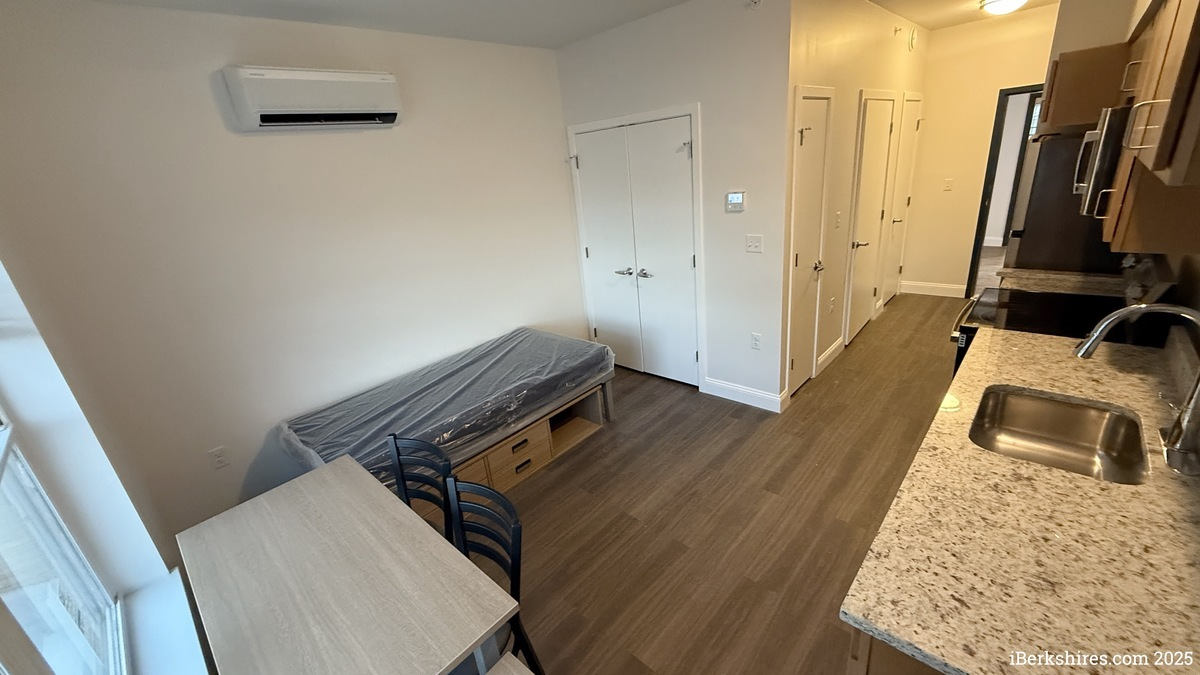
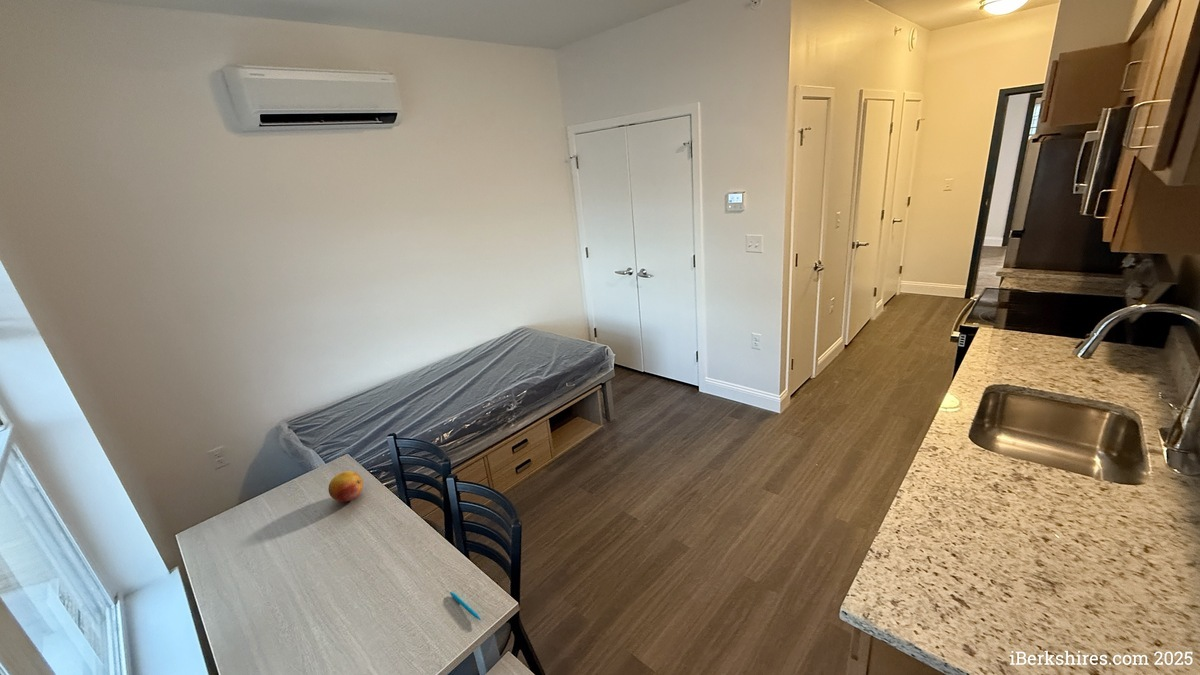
+ fruit (345, 485)
+ pen (465, 605)
